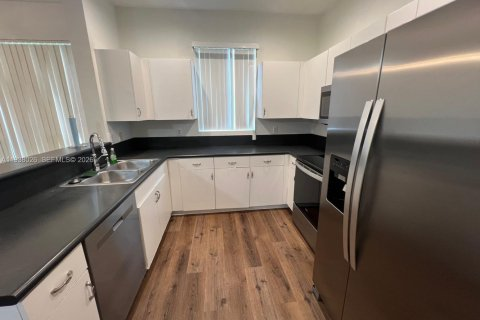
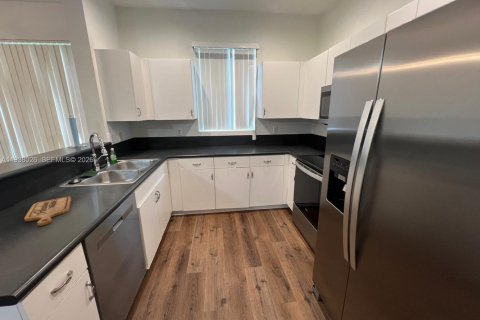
+ cutting board (49, 210)
